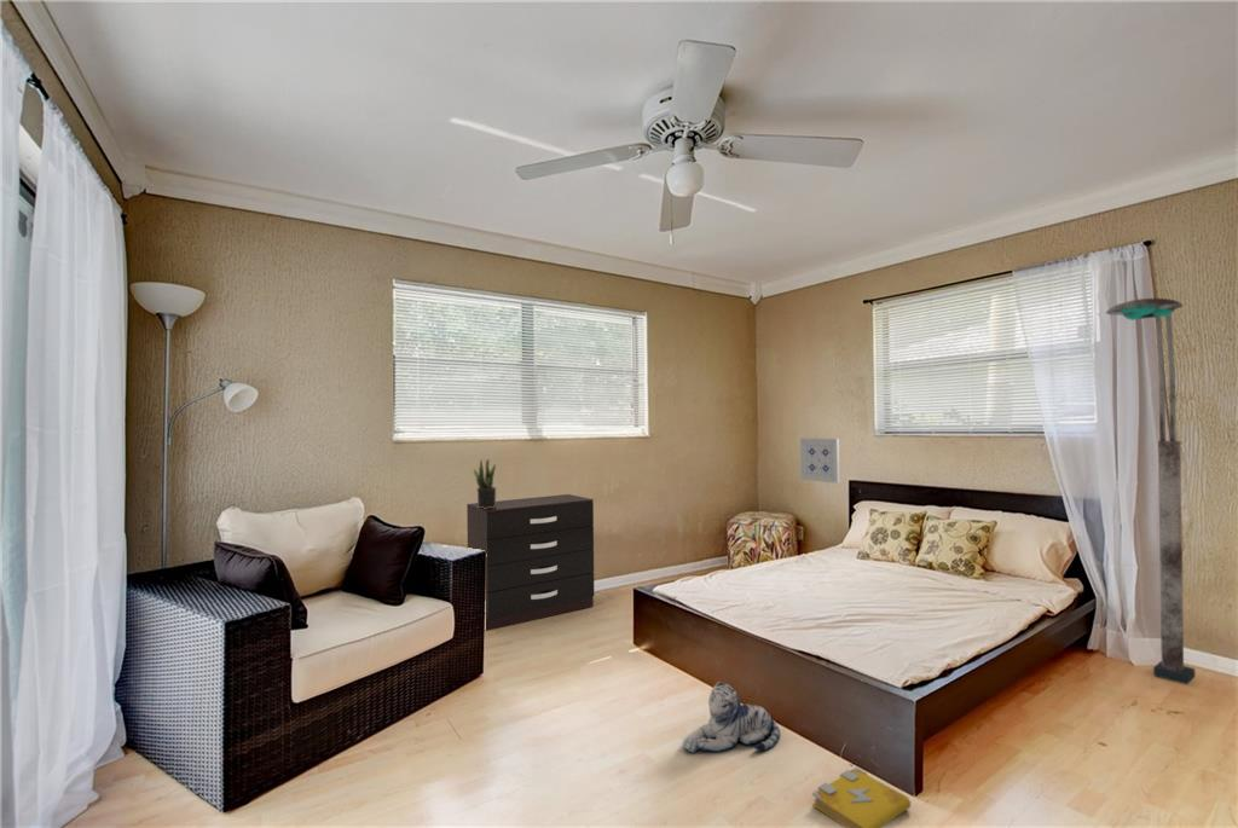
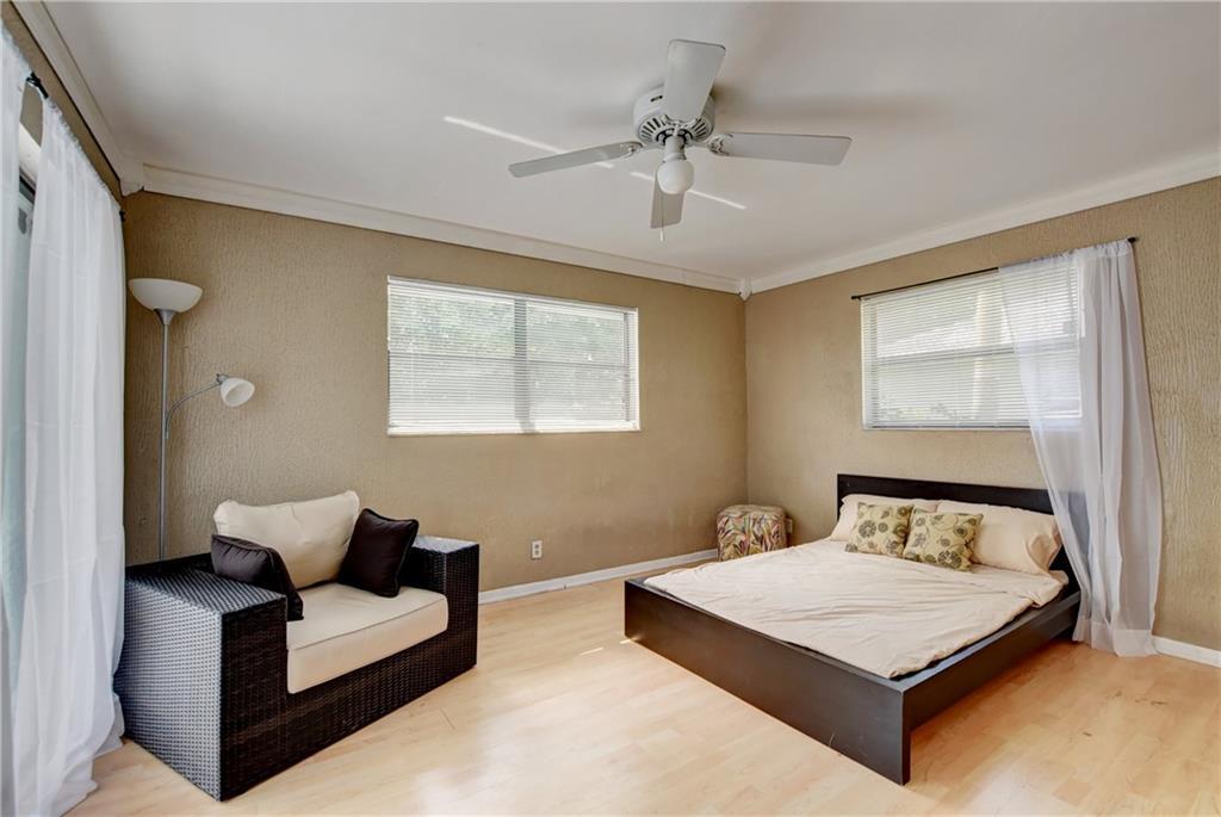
- potted plant (485, 482)
- floor lamp (1159, 496)
- dresser (532, 556)
- plush toy (733, 713)
- wall art (818, 459)
- spell book (861, 799)
